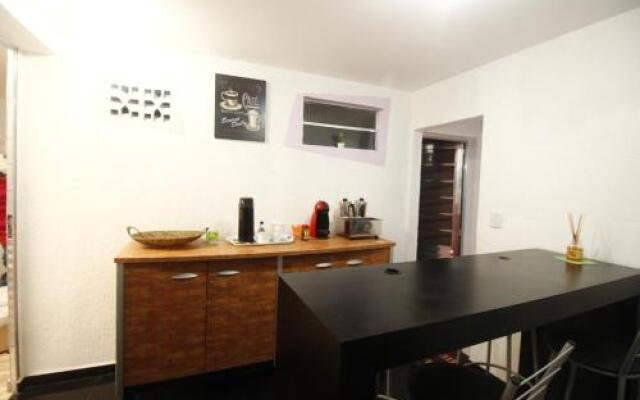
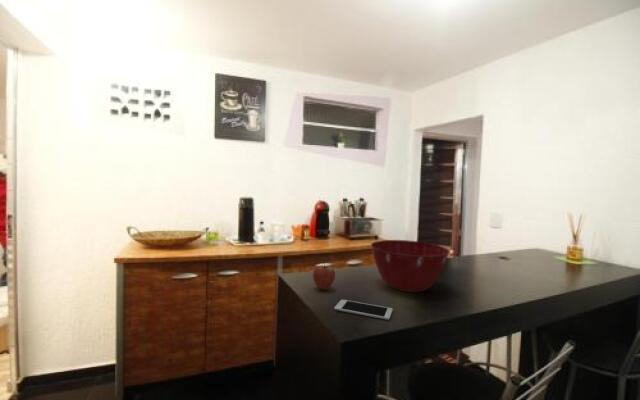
+ cell phone (363, 309)
+ mixing bowl (407, 266)
+ fruit (324, 274)
